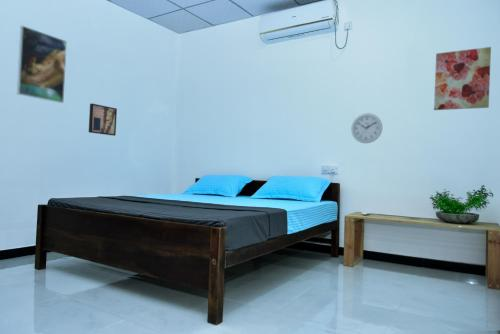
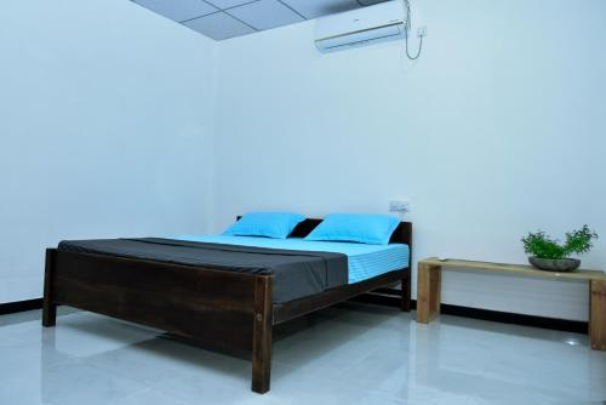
- wall clock (366, 128)
- wall art (103, 120)
- wall art (461, 79)
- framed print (43, 66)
